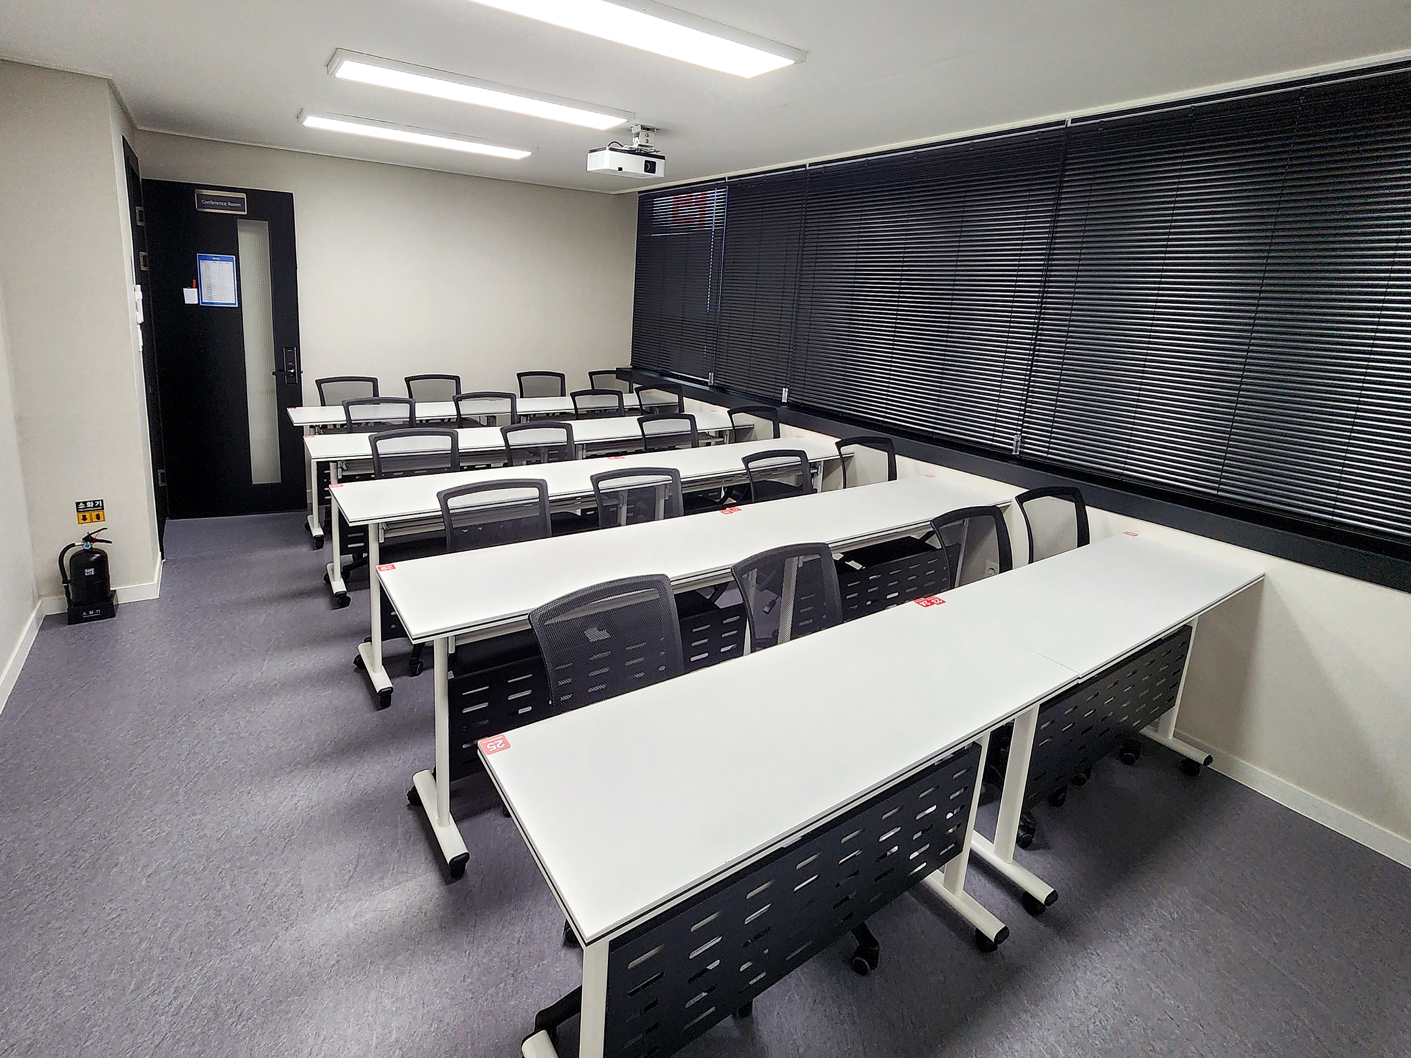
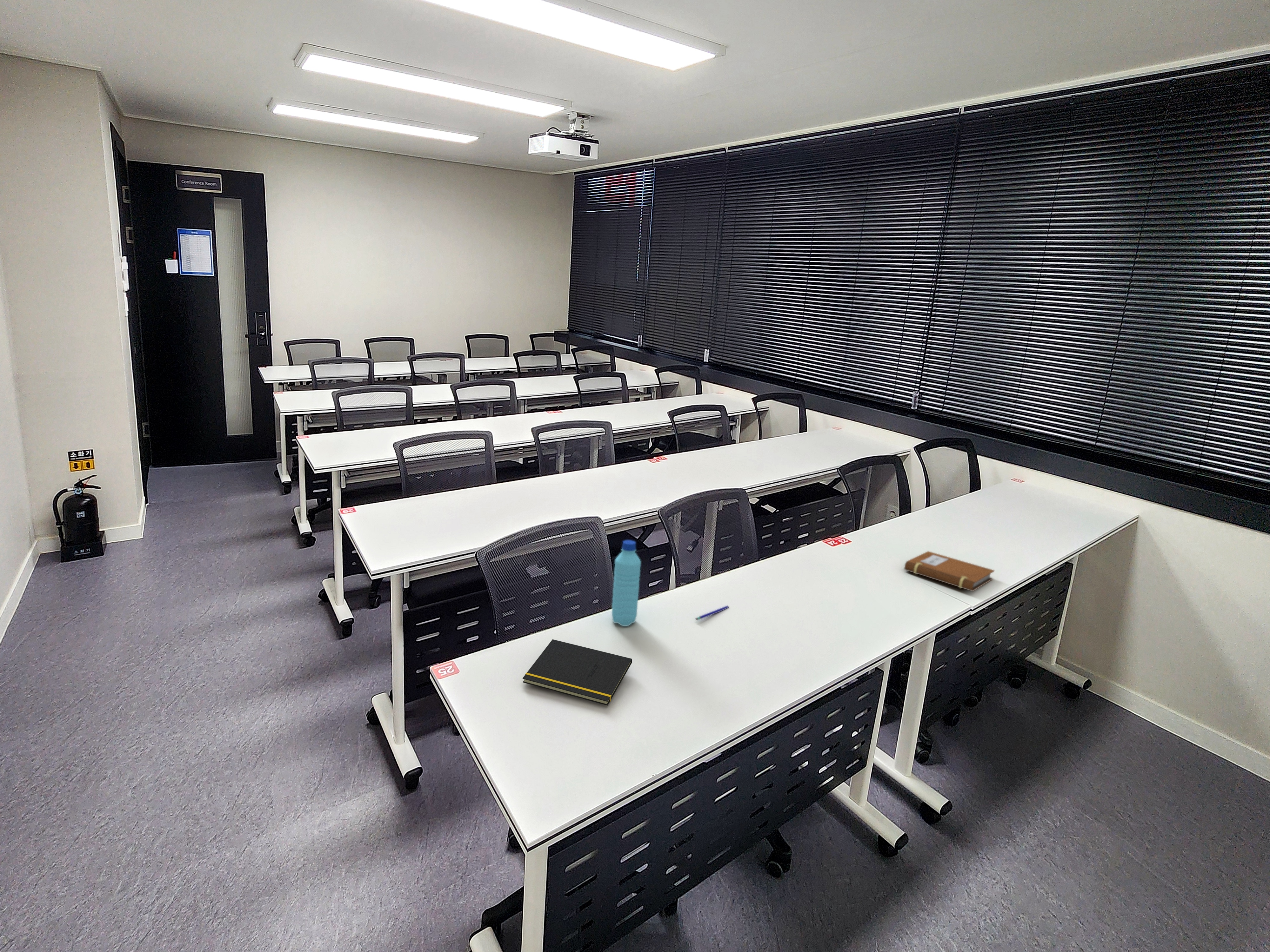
+ pen (712, 613)
+ notebook (946, 570)
+ water bottle (626, 582)
+ notepad (578, 670)
